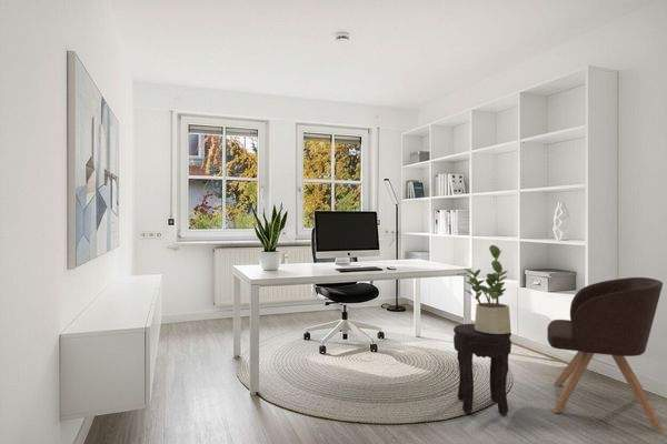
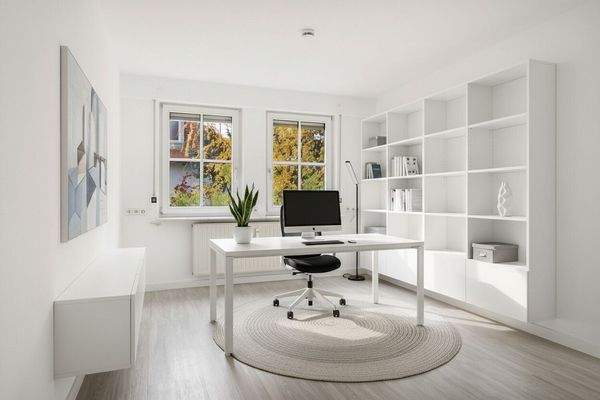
- potted plant (486, 287)
- armchair (601, 341)
- side table (490, 367)
